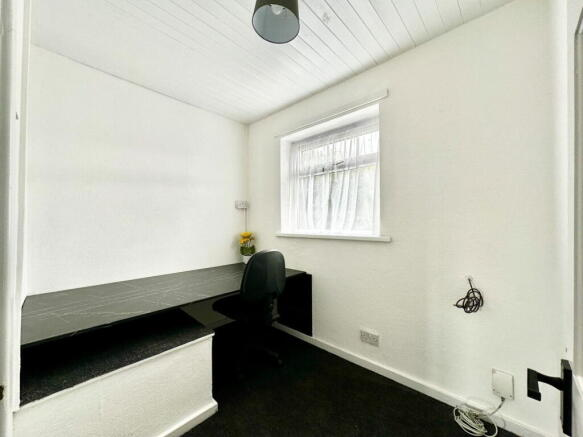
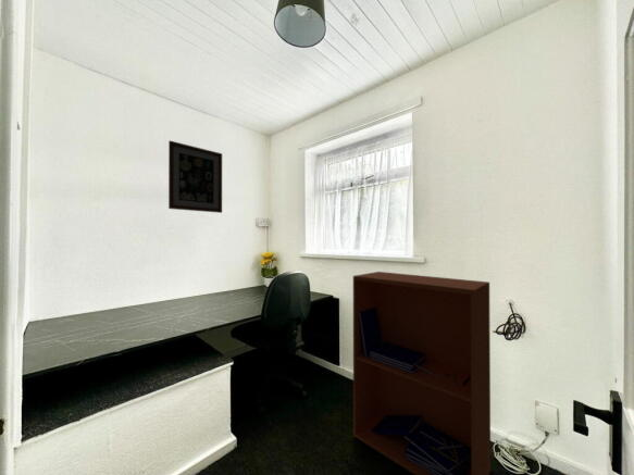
+ wall art (197, 178)
+ bookshelf (415, 364)
